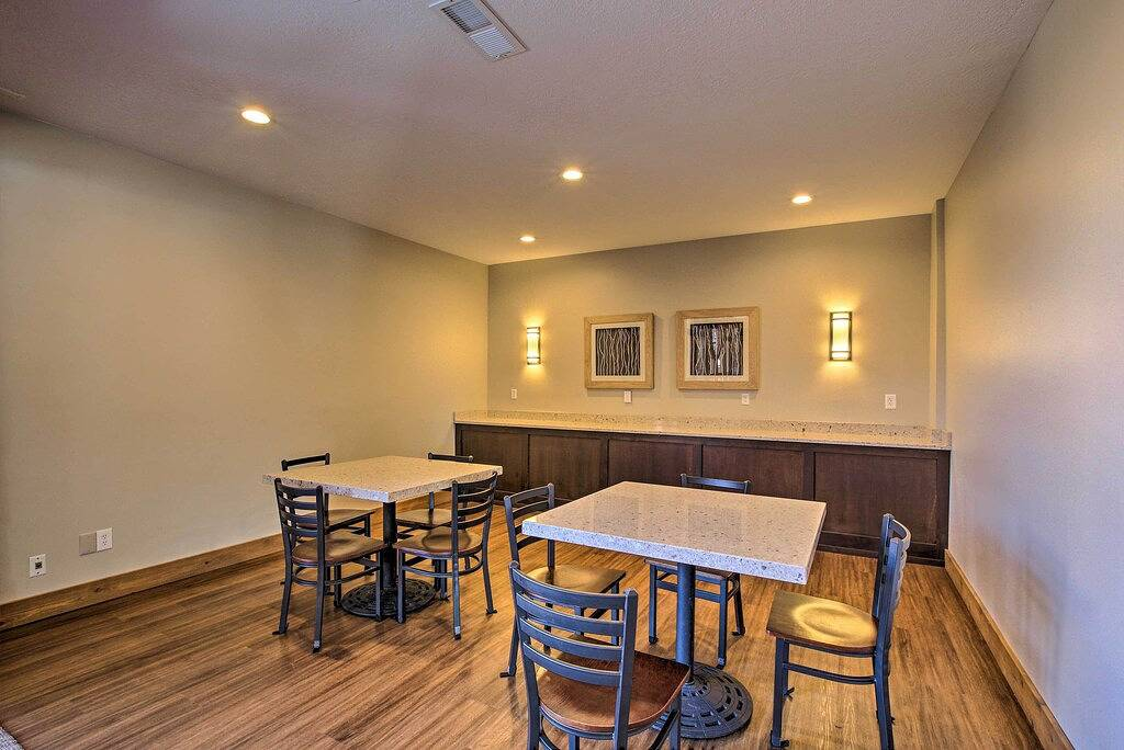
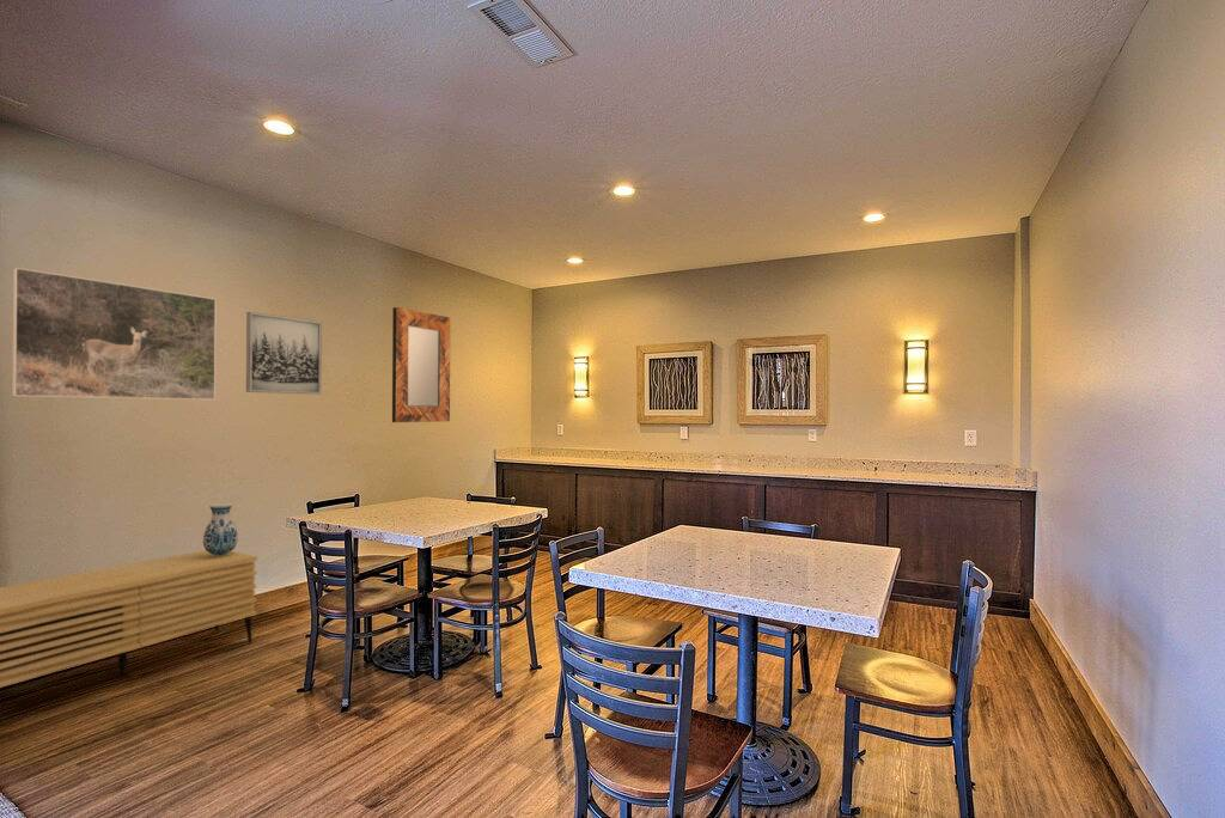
+ wall art (285, 355)
+ vase (220, 529)
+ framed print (126, 341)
+ sideboard (121, 623)
+ home mirror (422, 367)
